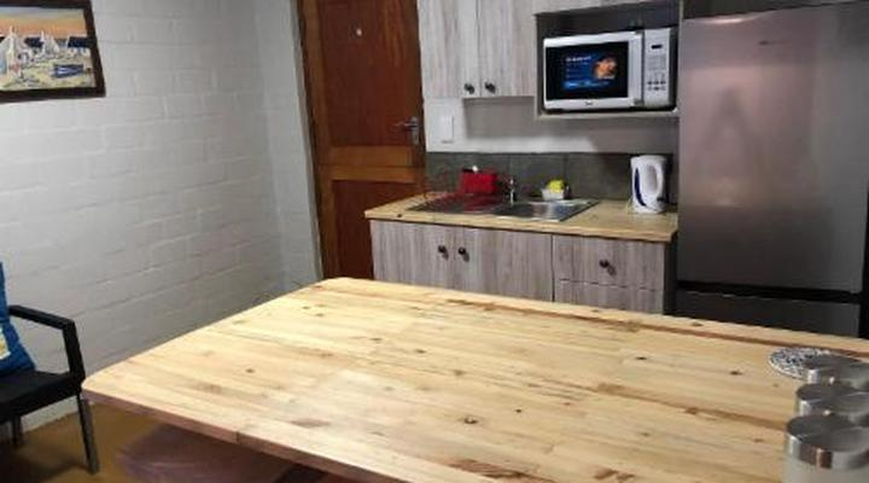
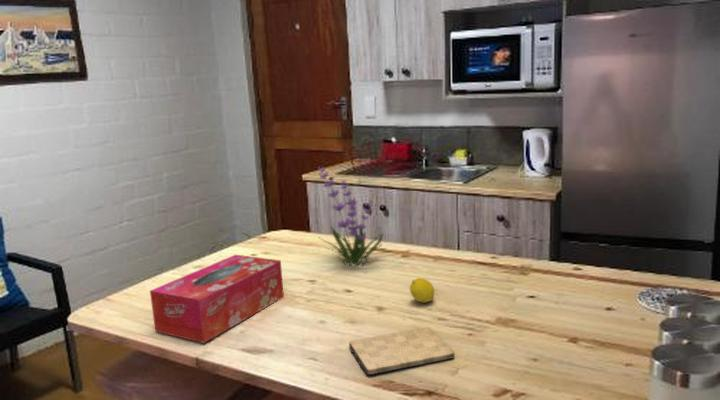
+ plant (350, 215)
+ tissue box (221, 294)
+ cutting board (400, 349)
+ fruit (422, 290)
